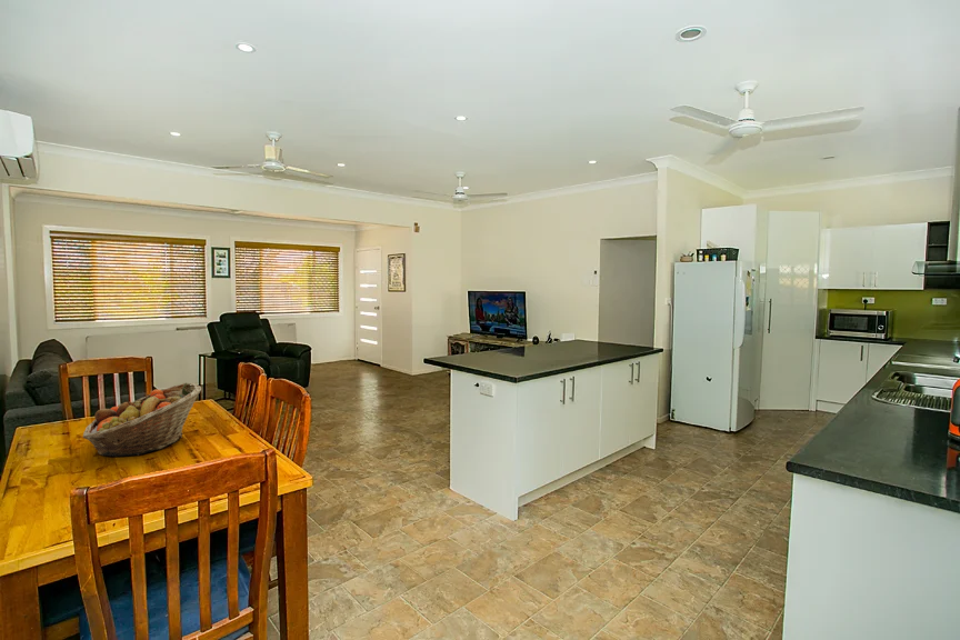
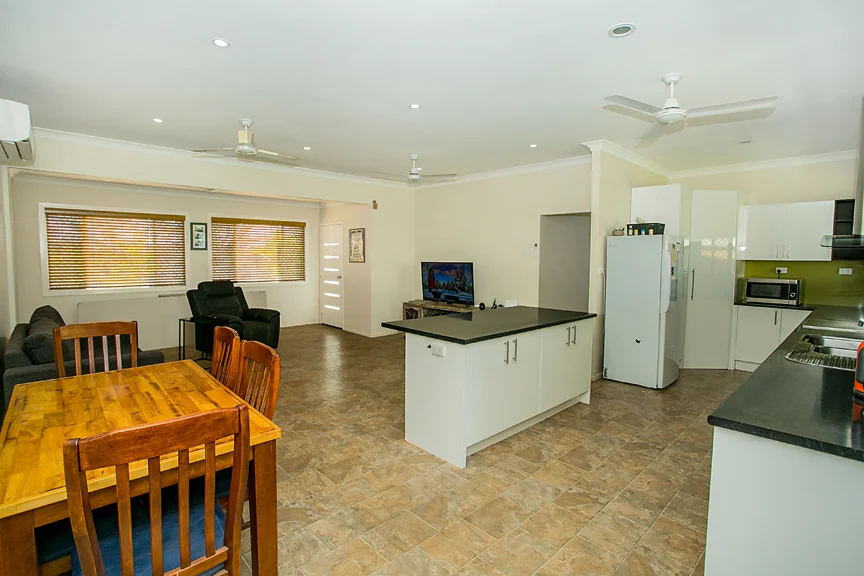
- fruit basket (146, 417)
